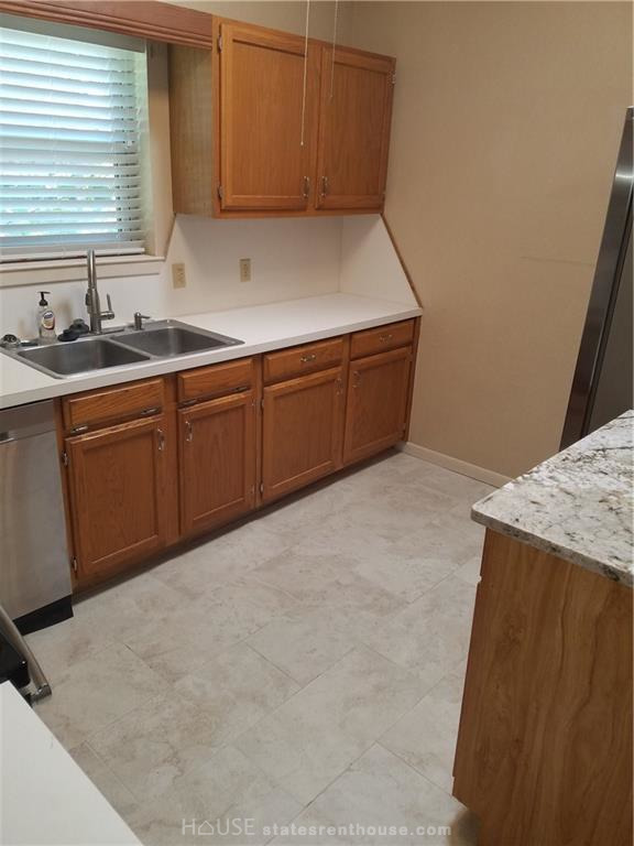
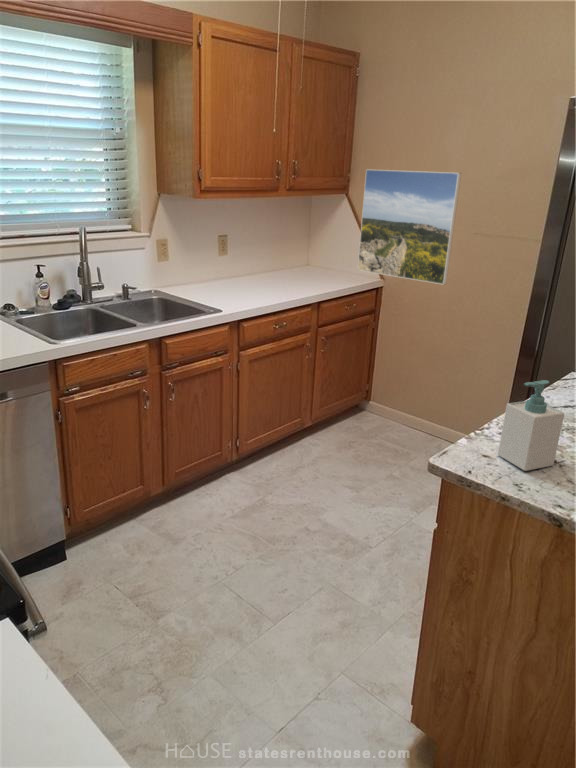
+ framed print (405, 225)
+ soap bottle (532, 421)
